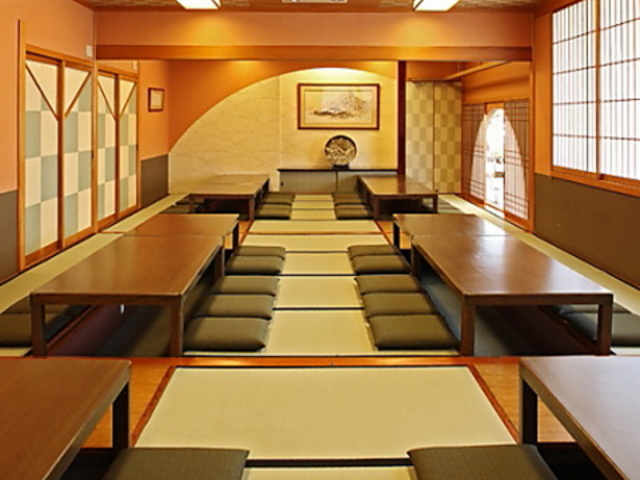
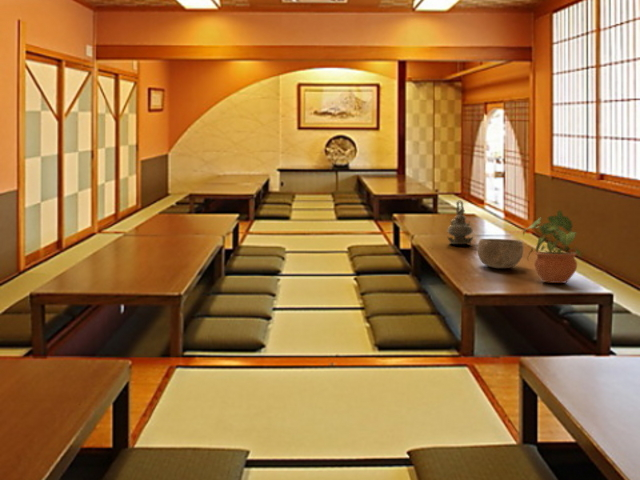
+ potted plant (556, 245)
+ bowl (500, 253)
+ teapot (457, 221)
